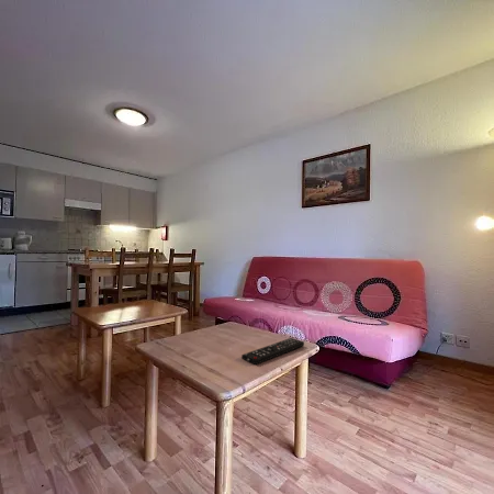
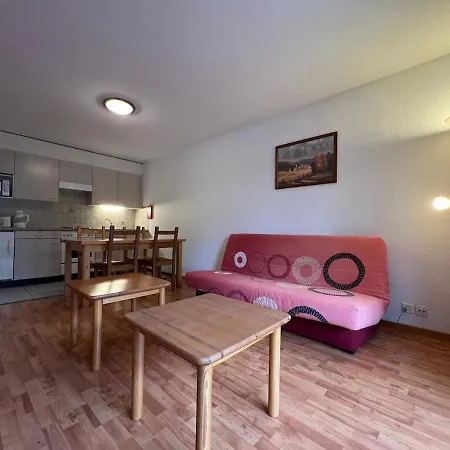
- remote control (274, 349)
